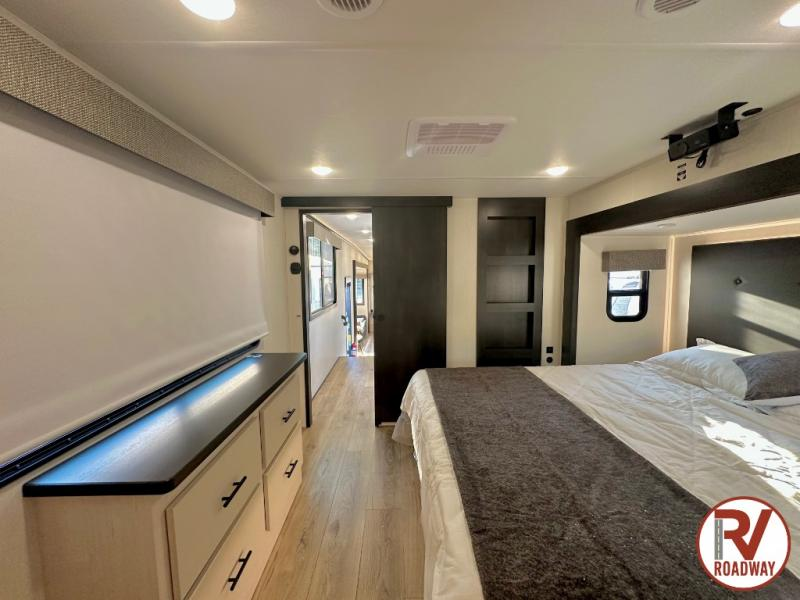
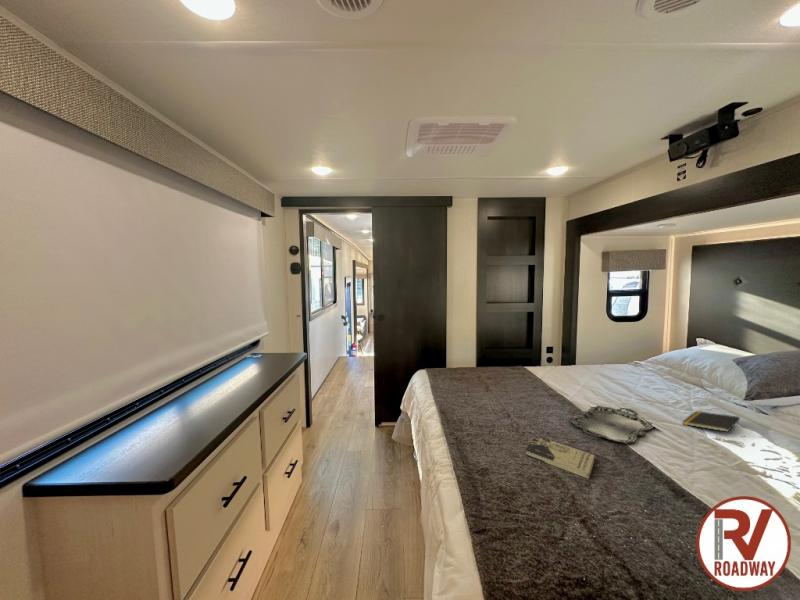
+ notepad (710, 420)
+ book (559, 454)
+ serving tray (610, 422)
